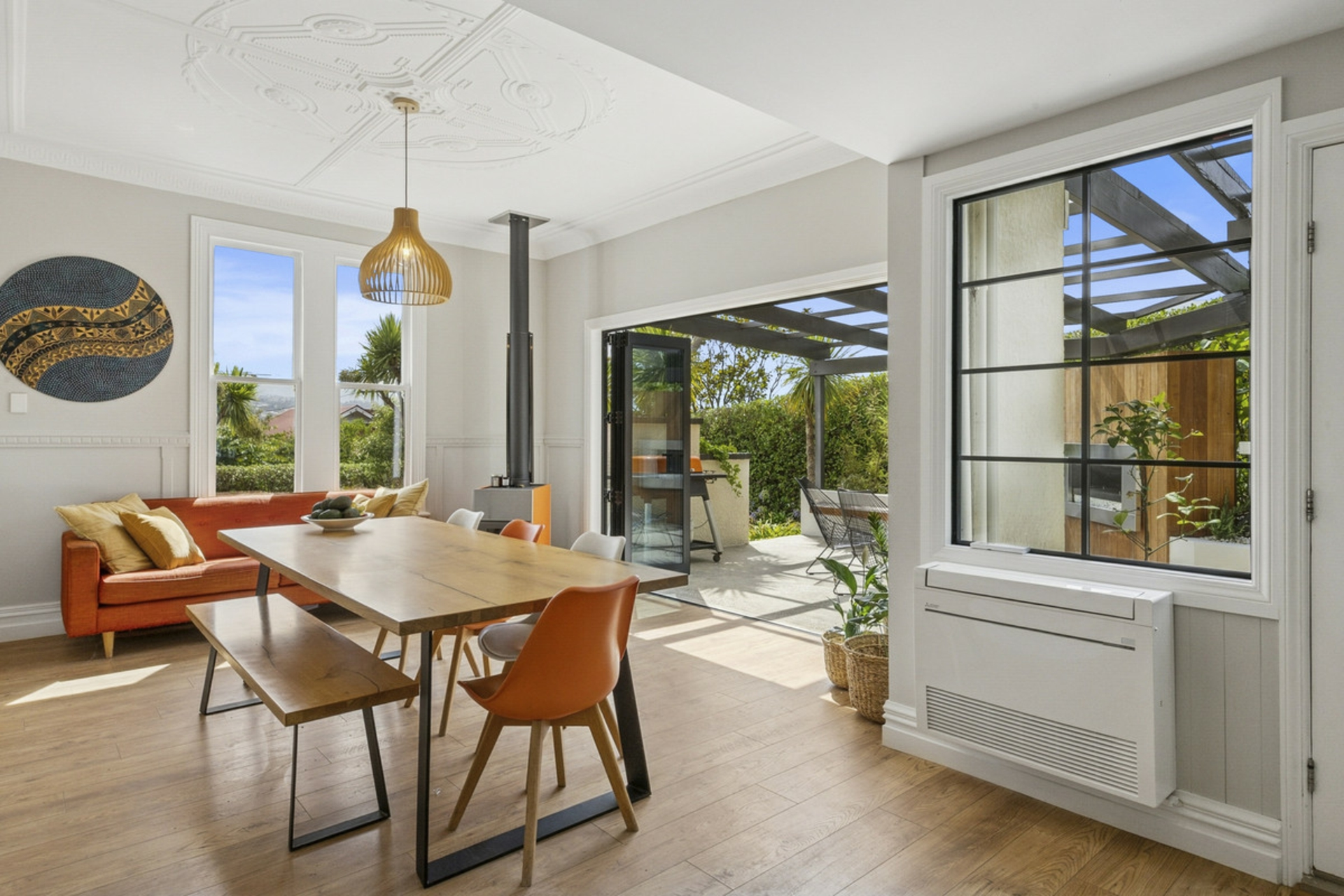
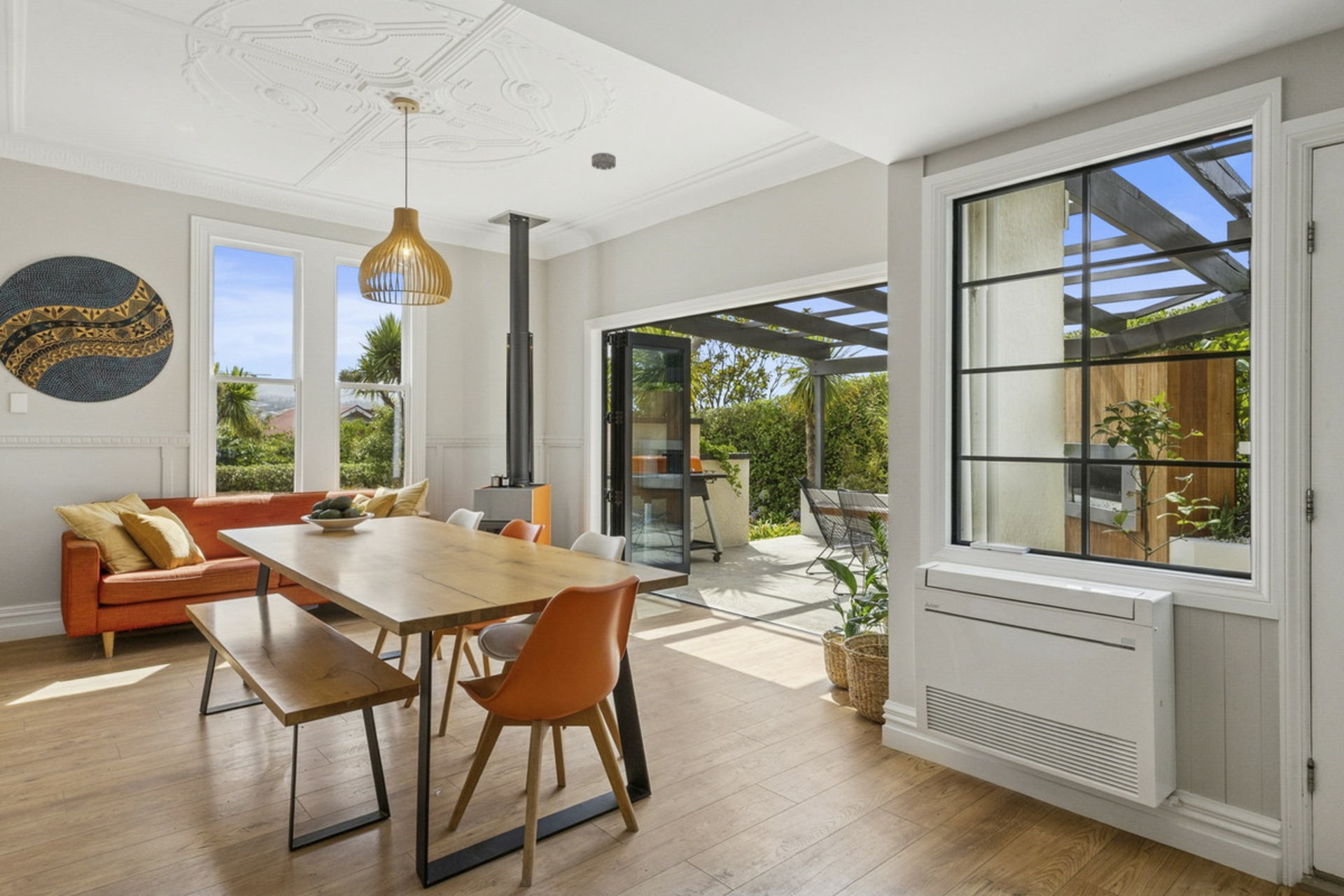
+ smoke detector (603, 160)
